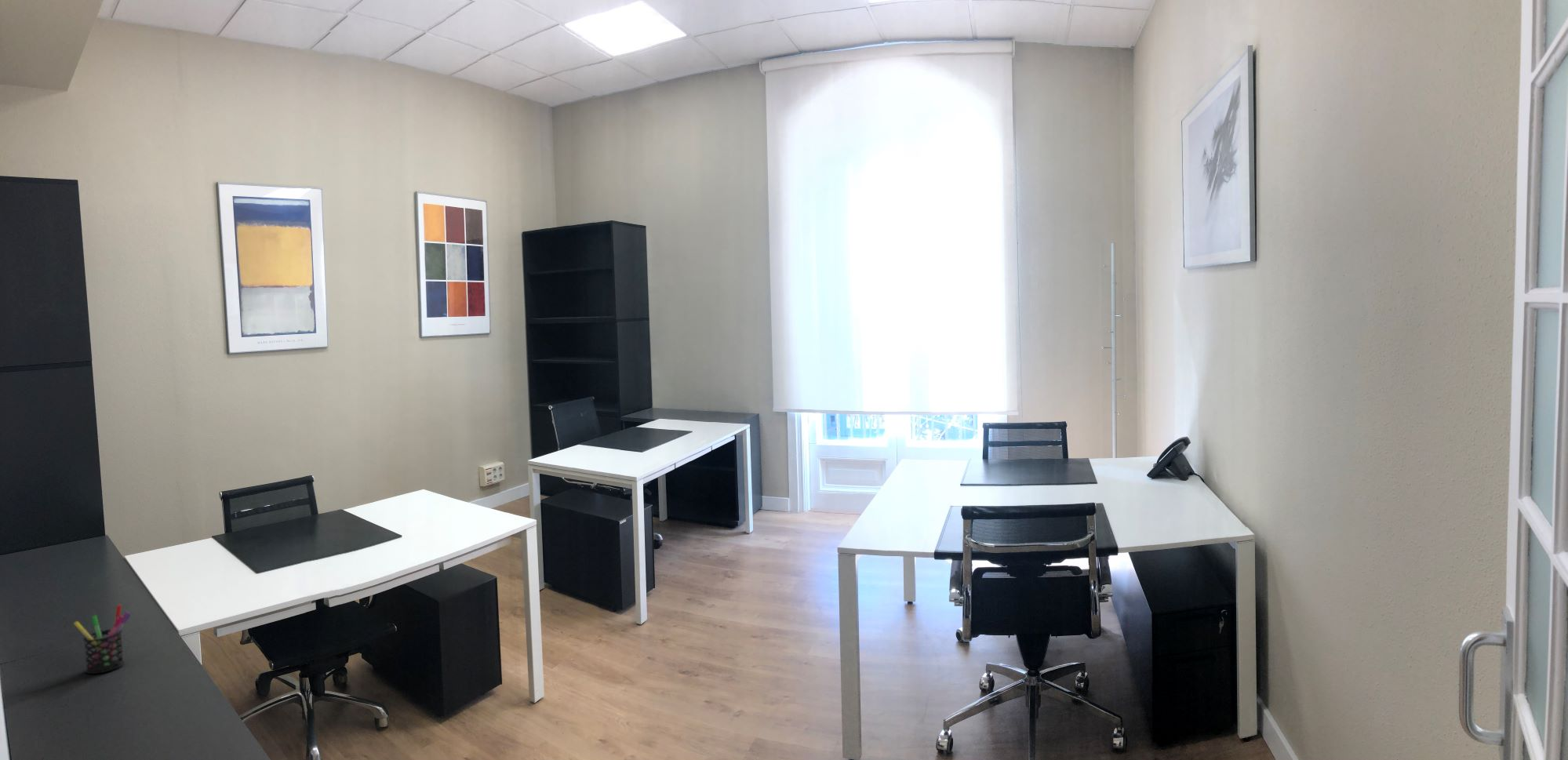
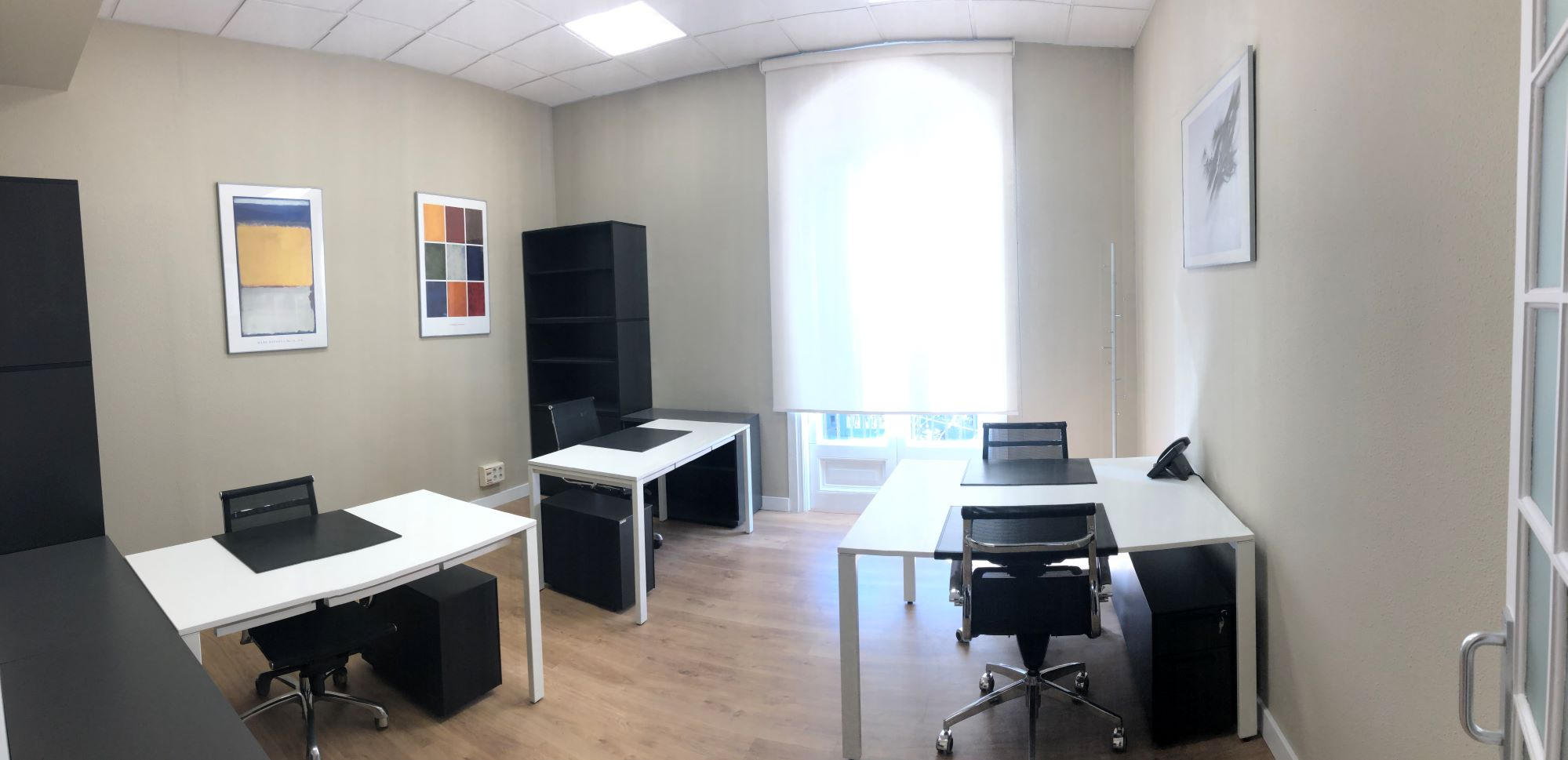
- pen holder (104, 638)
